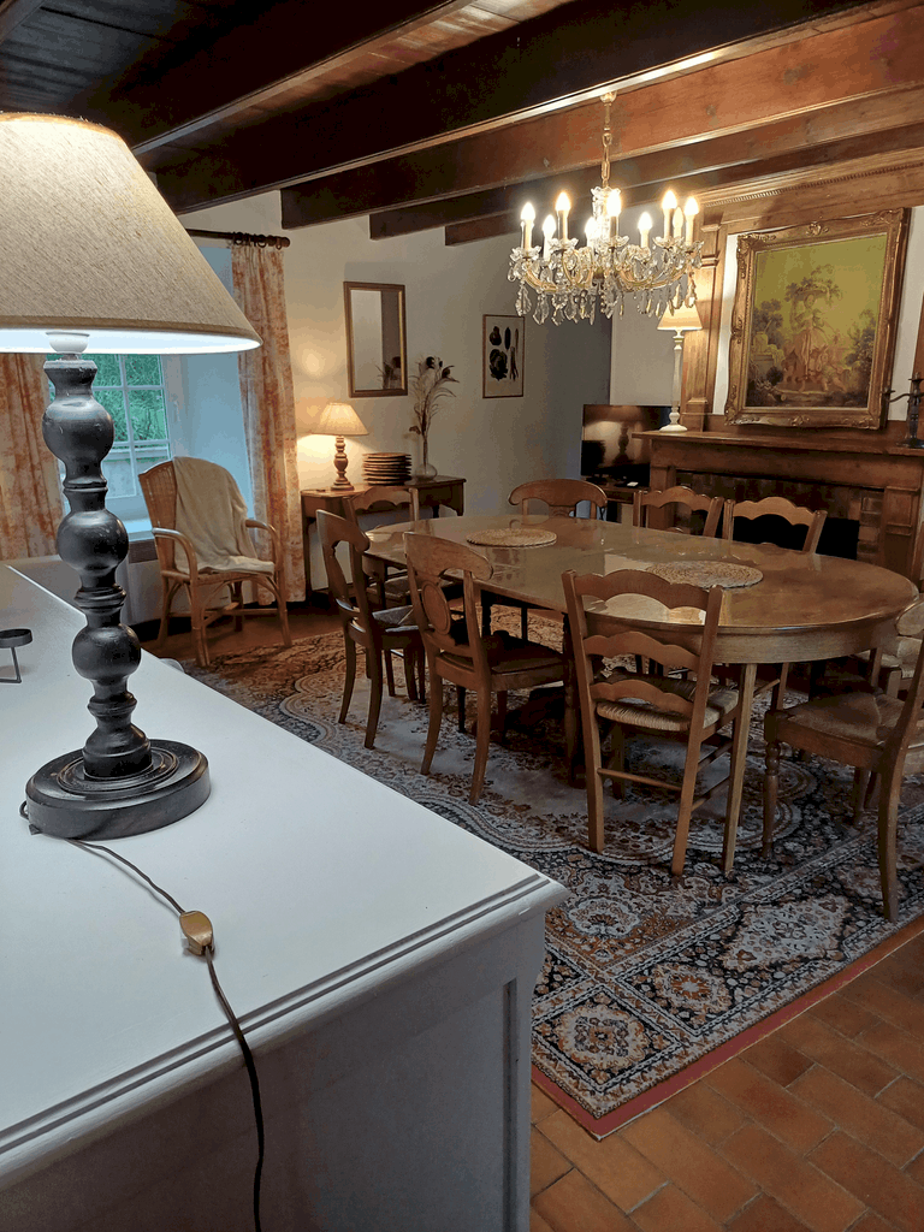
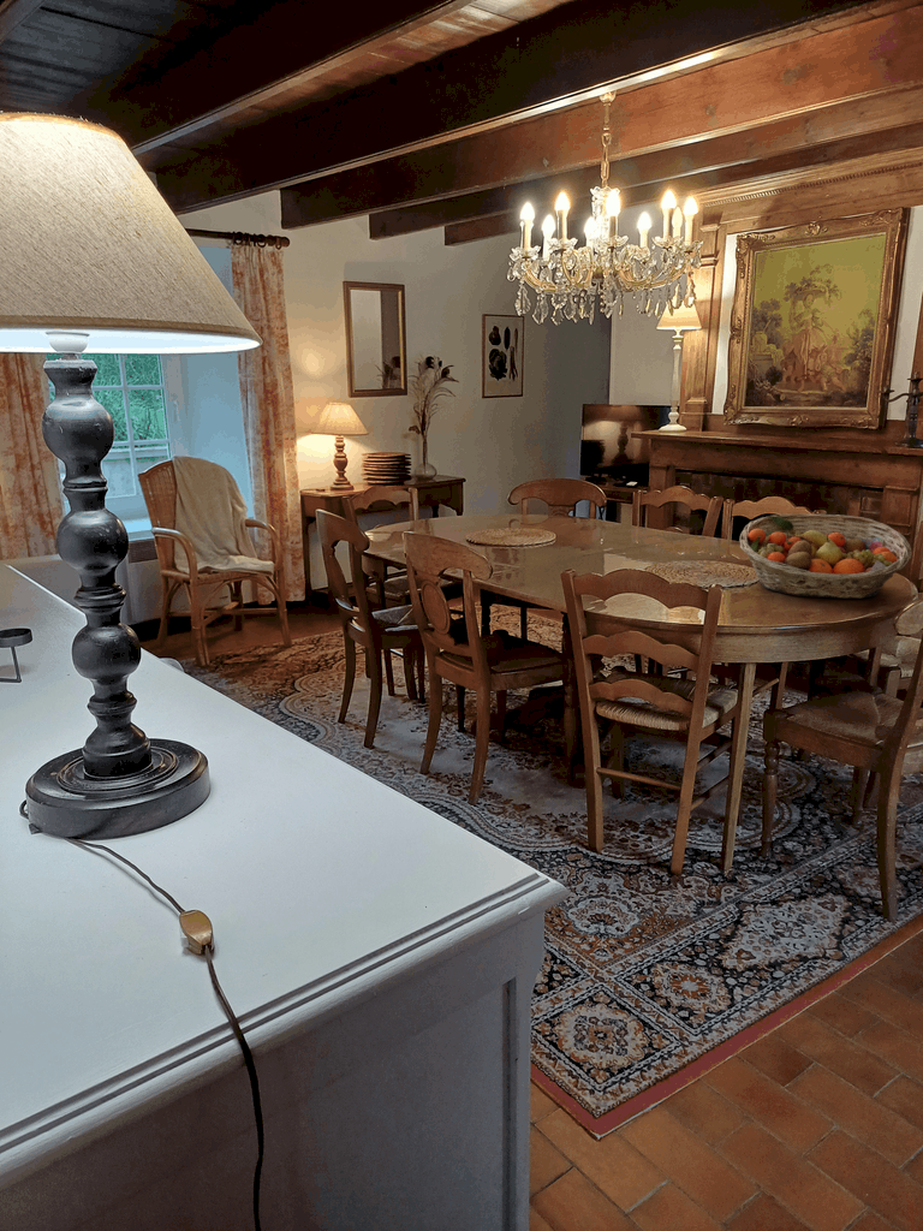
+ fruit basket (821, 554)
